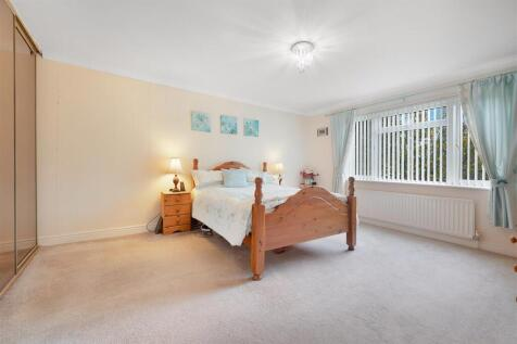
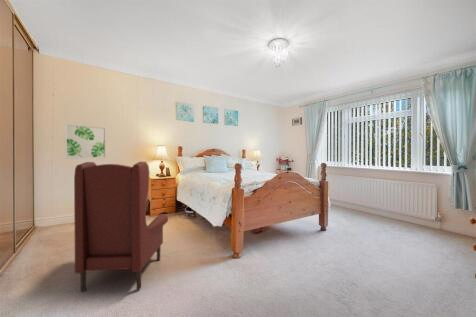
+ wall art (86, 142)
+ armchair (126, 216)
